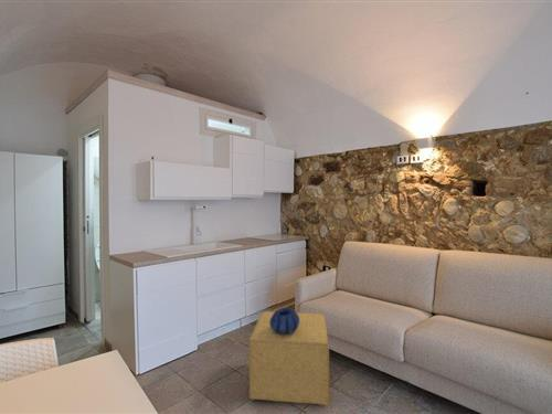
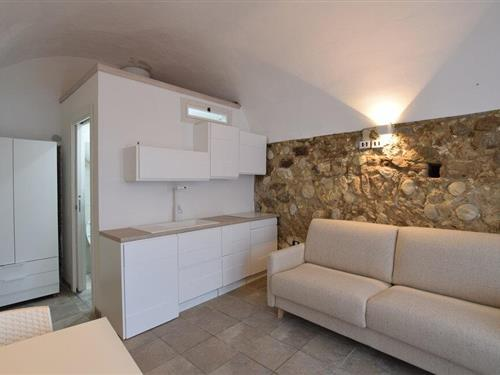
- ottoman (290, 353)
- decorative bowl (284, 320)
